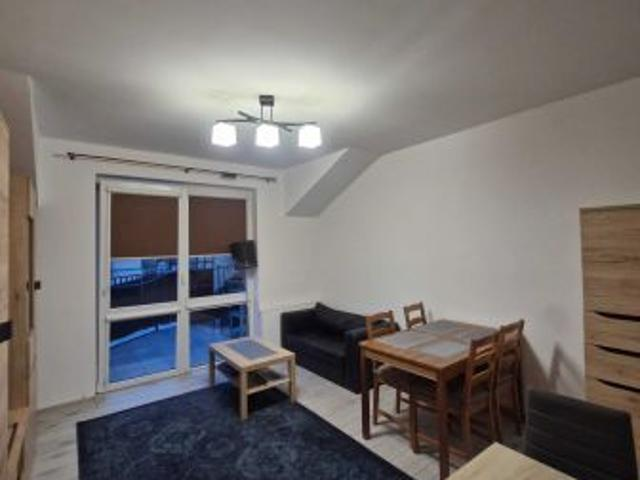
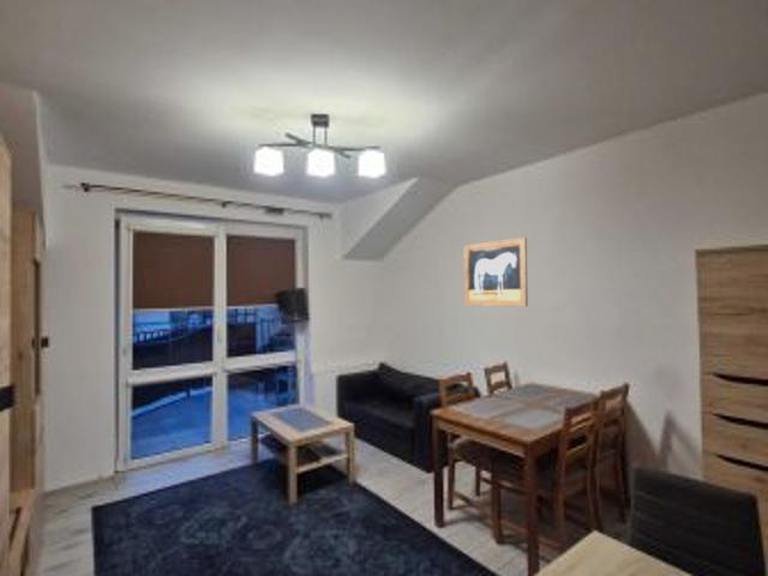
+ wall art (493, 274)
